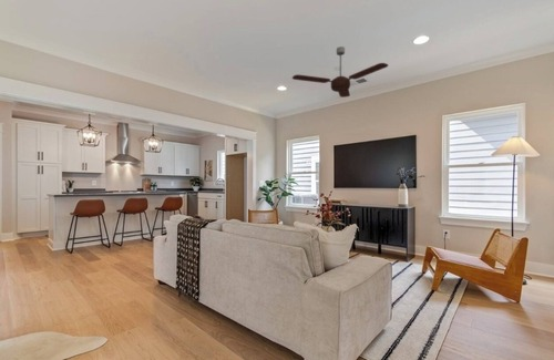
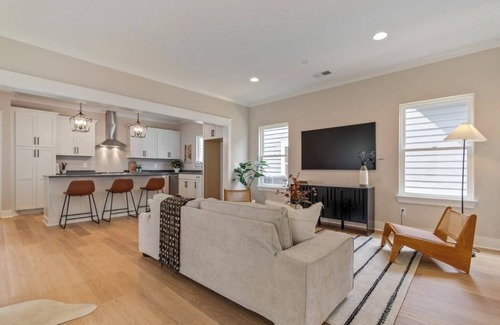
- ceiling fan (340, 72)
